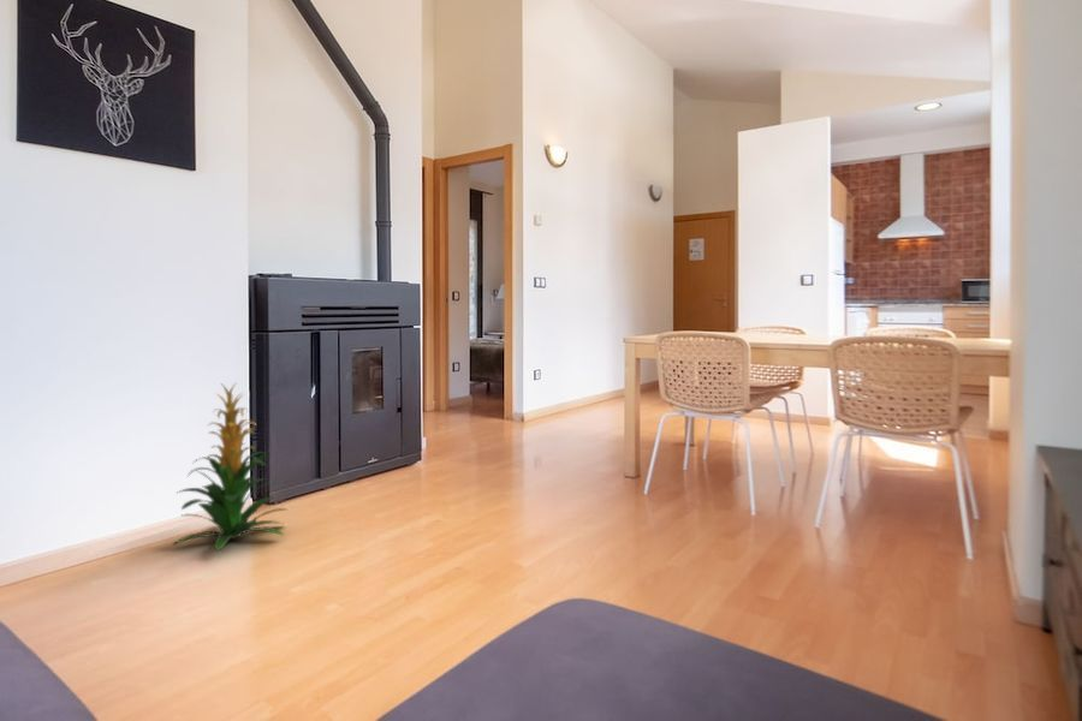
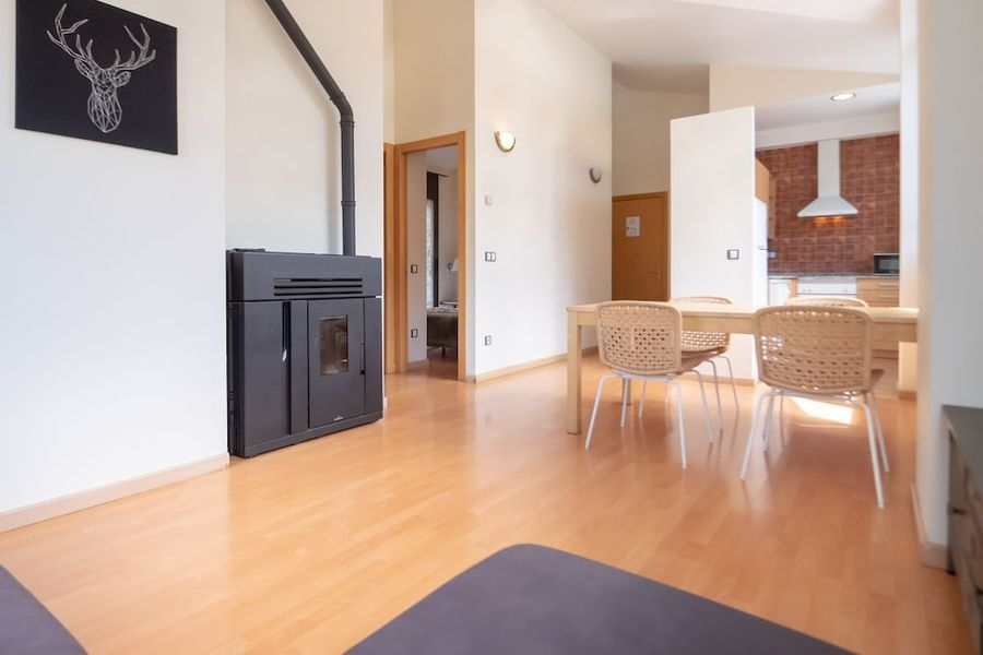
- indoor plant (231, 460)
